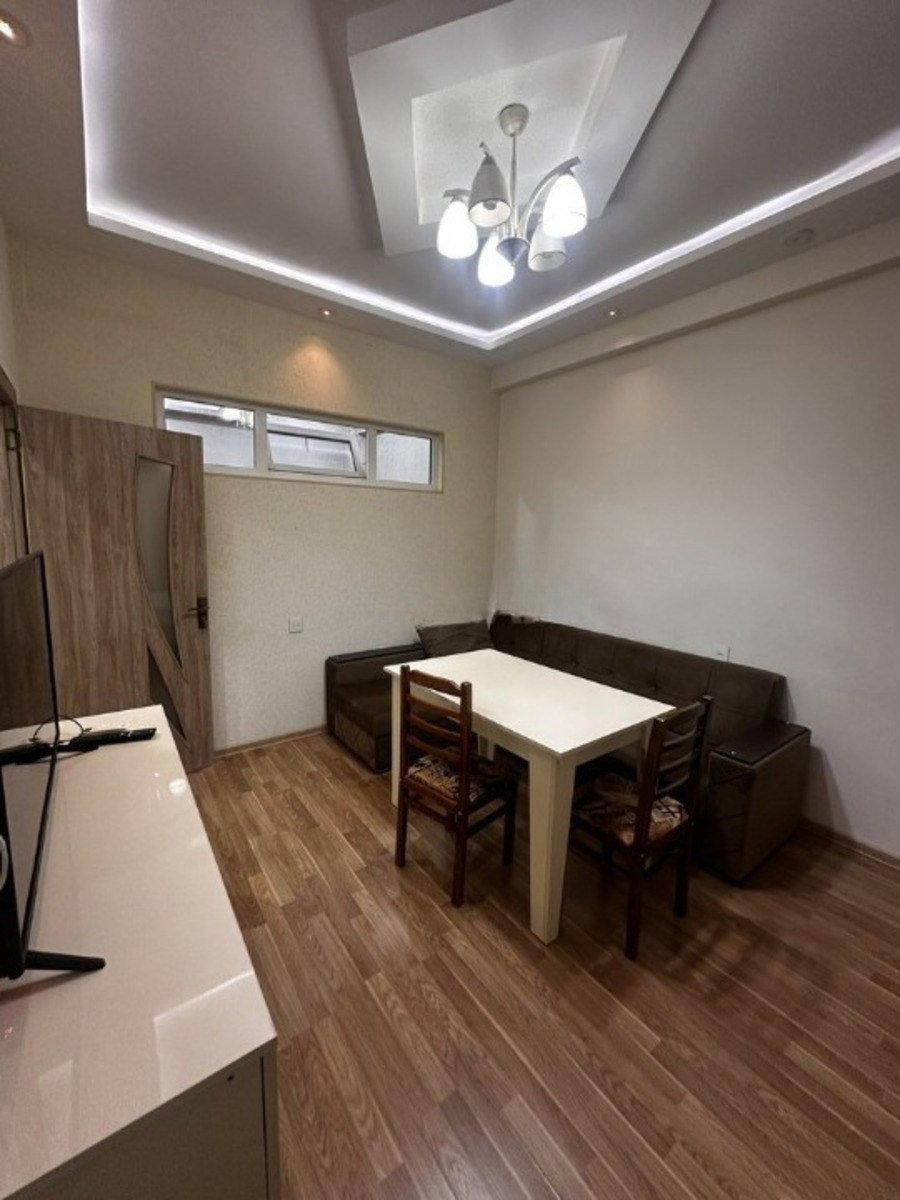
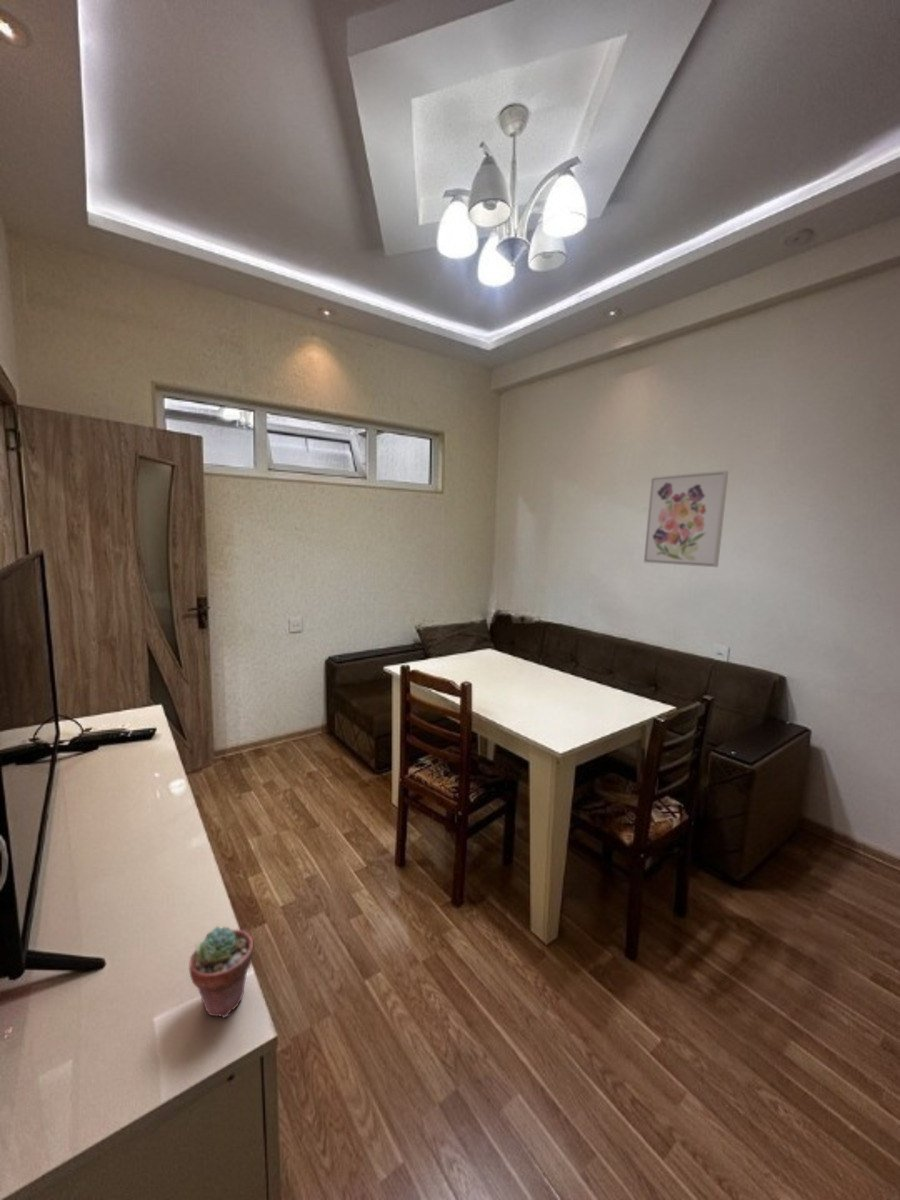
+ wall art (683, 520)
+ potted succulent (222, 965)
